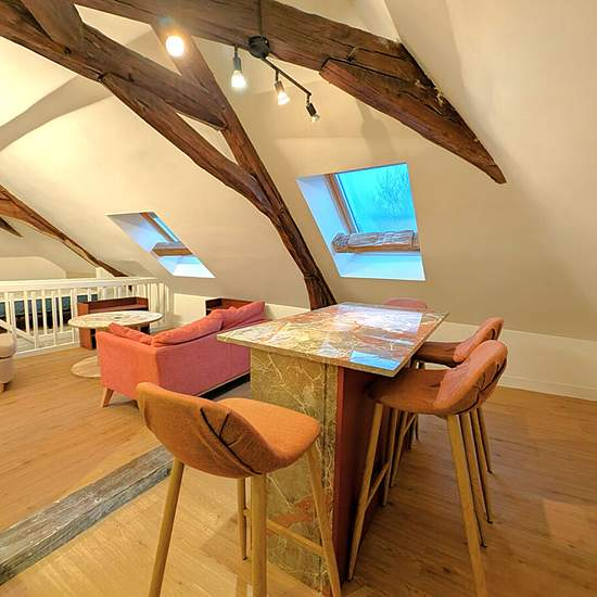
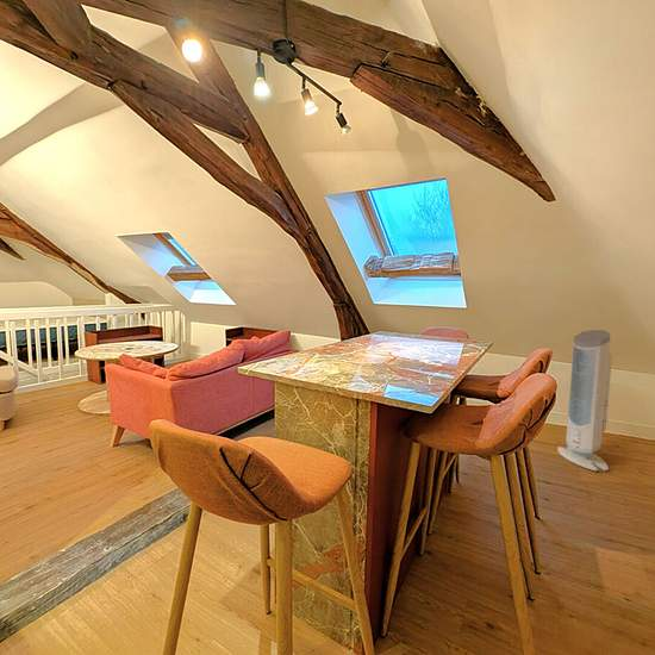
+ air purifier (586, 395)
